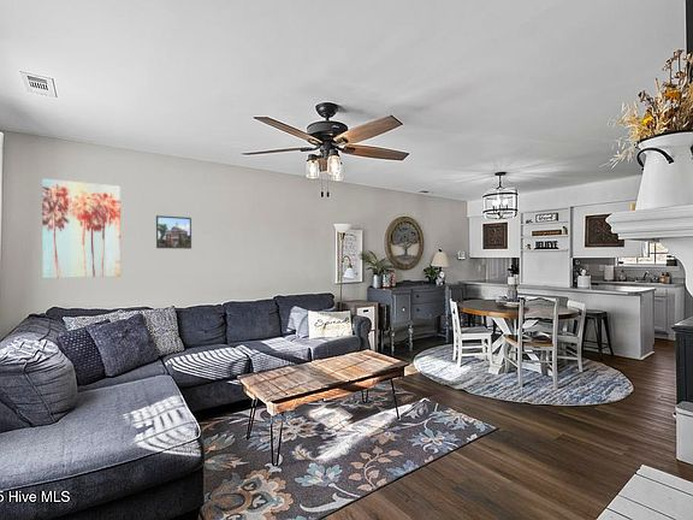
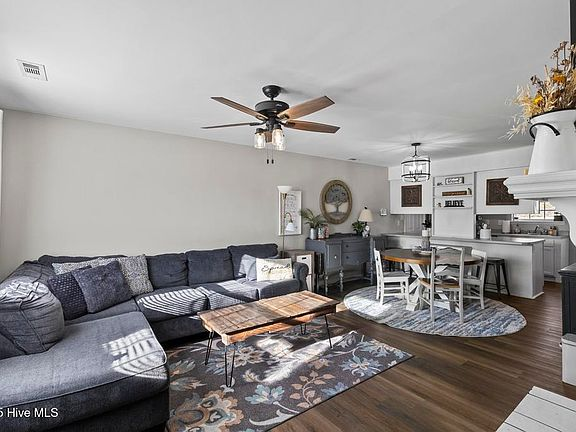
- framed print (173, 232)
- wall art (83, 230)
